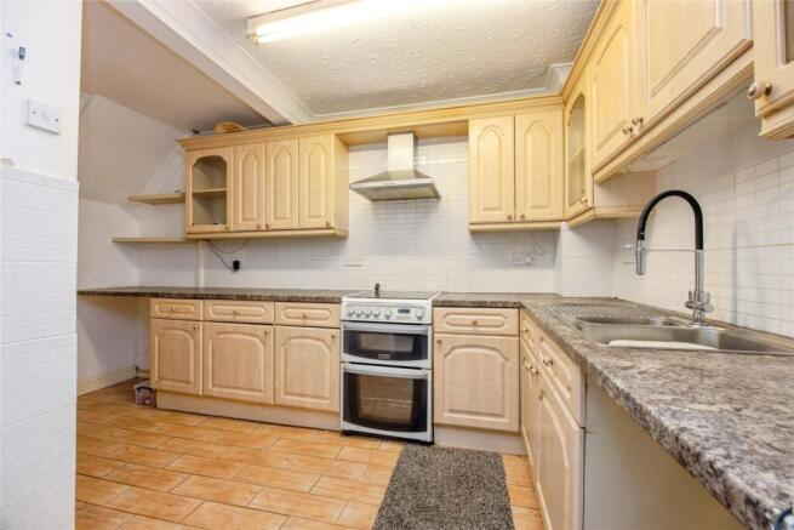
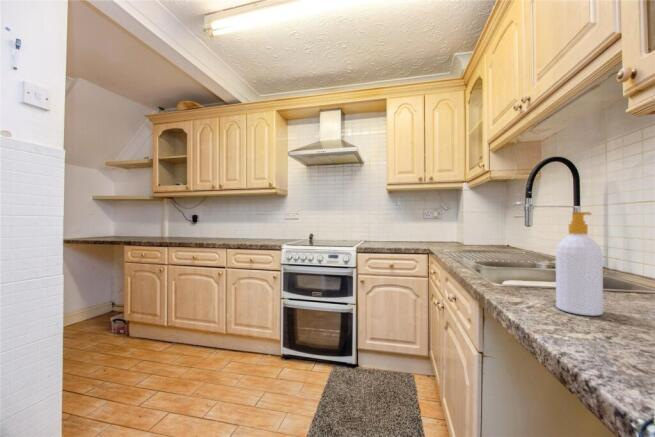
+ soap bottle (579, 261)
